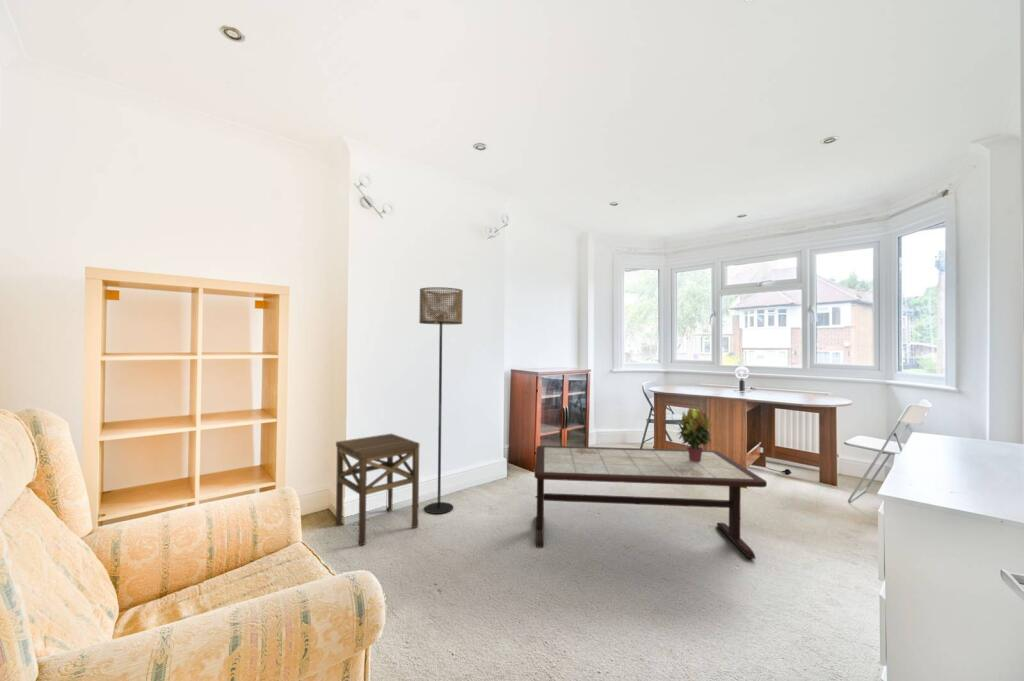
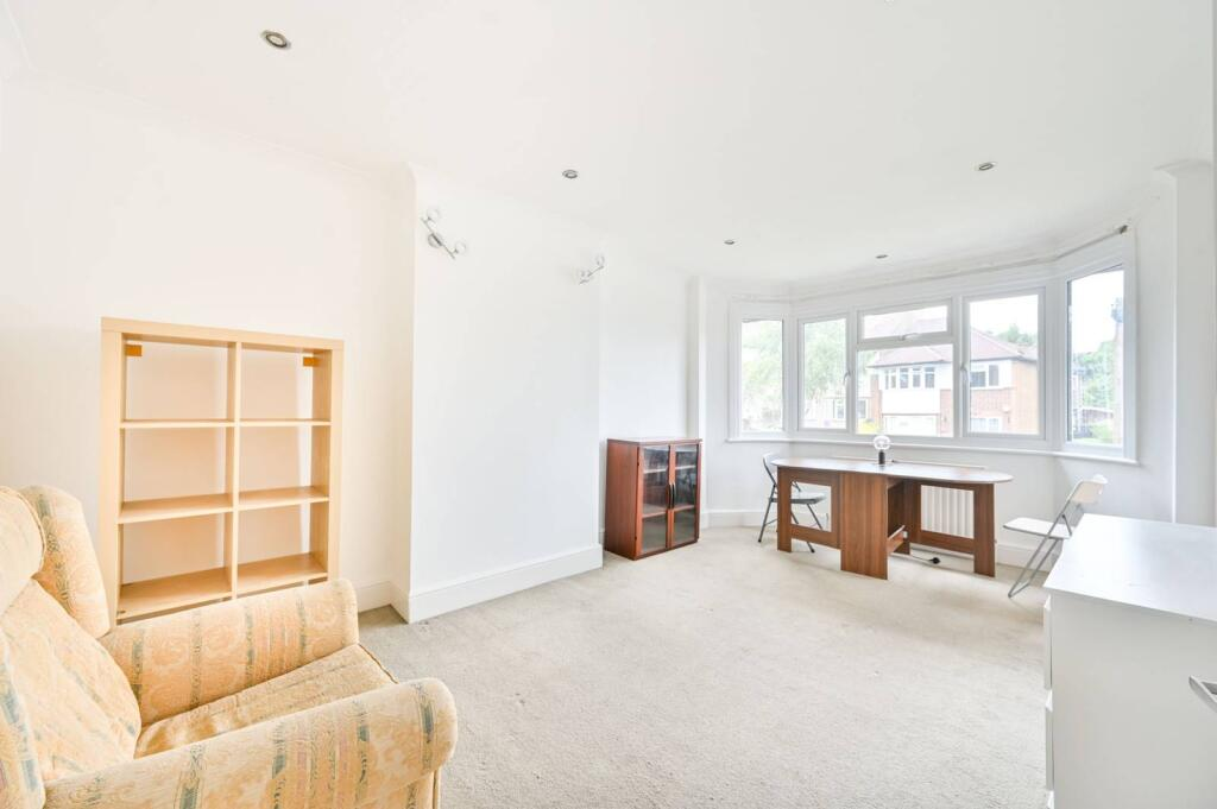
- potted plant (694, 433)
- floor lamp (440, 399)
- side table (377, 482)
- coffee table (635, 498)
